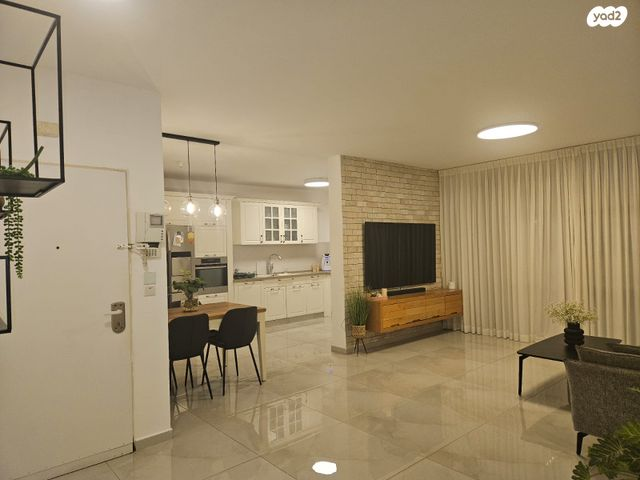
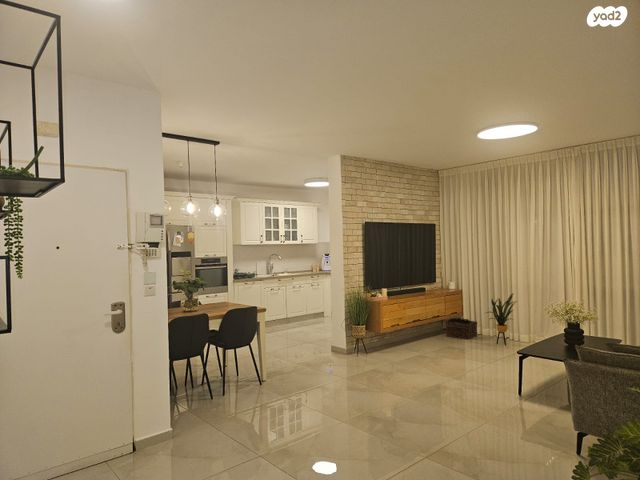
+ basket (462, 326)
+ house plant (505, 319)
